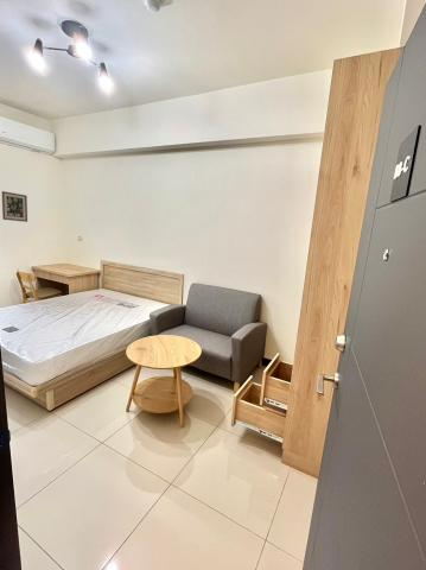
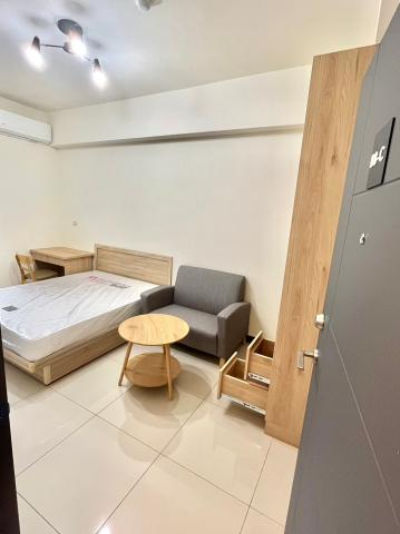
- wall art (14, 207)
